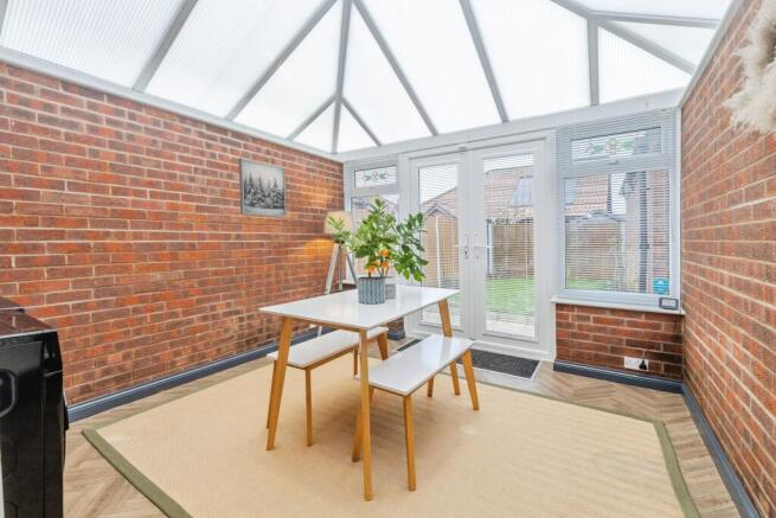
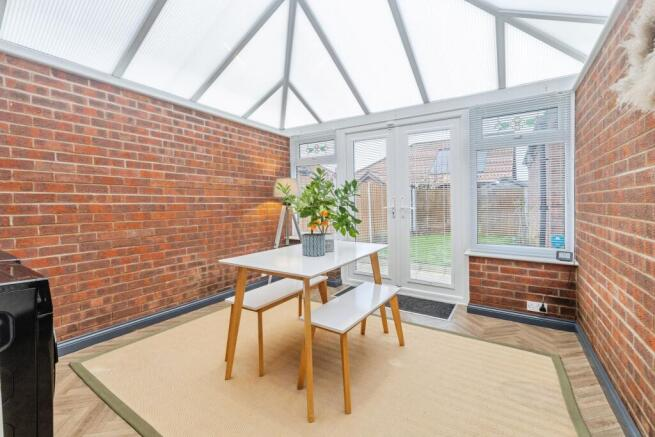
- wall art (263, 188)
